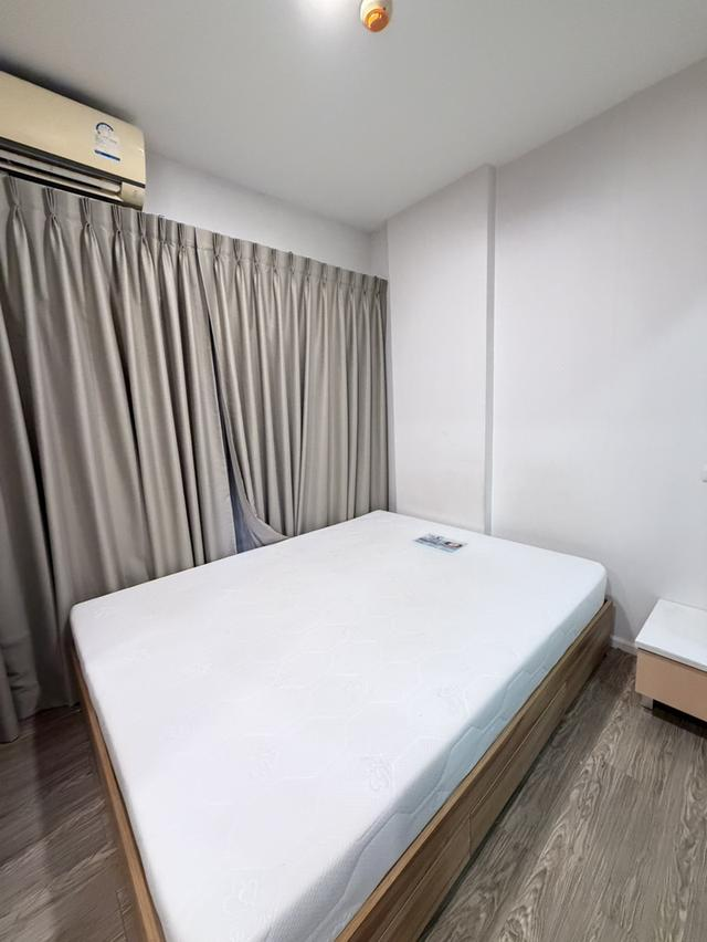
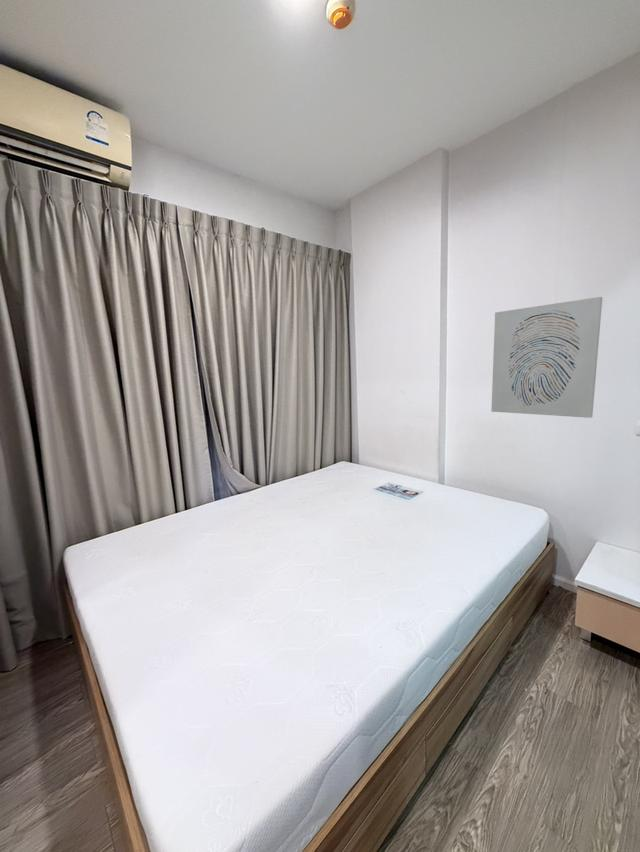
+ wall art (540, 361)
